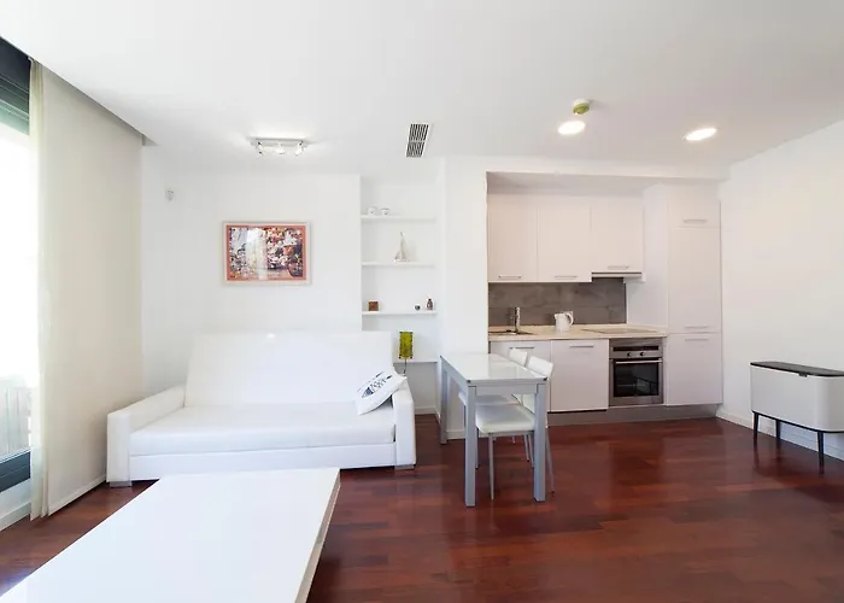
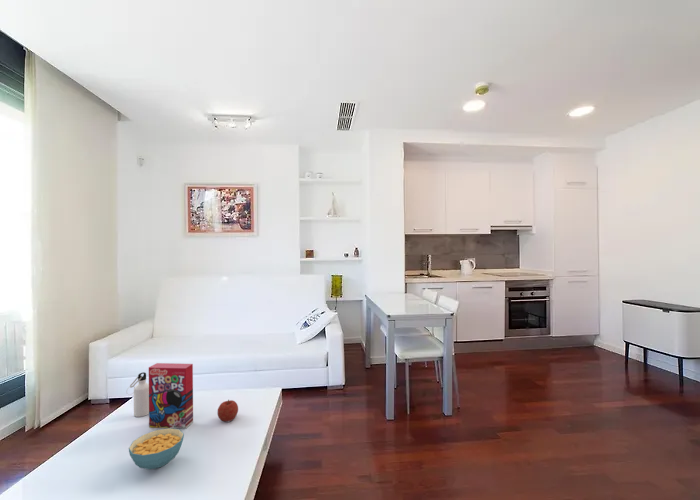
+ fruit (228, 409)
+ cereal box (171, 395)
+ water bottle (138, 394)
+ cereal bowl (157, 452)
